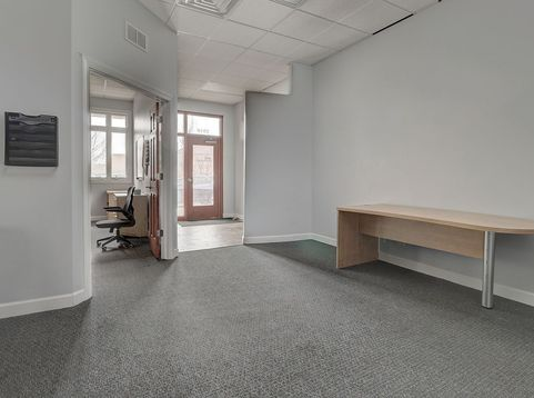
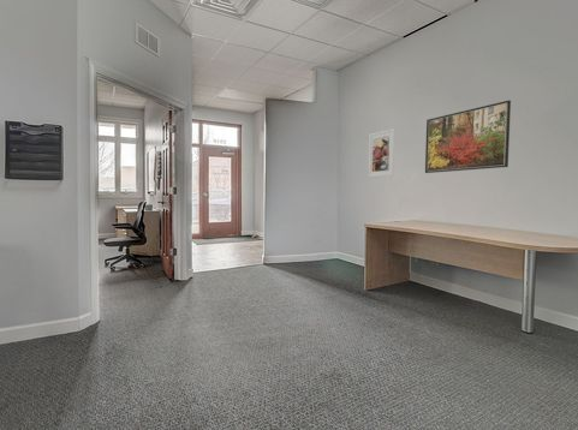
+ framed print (463, 141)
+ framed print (381, 154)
